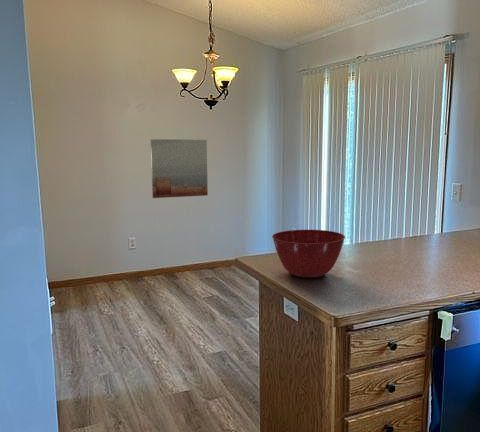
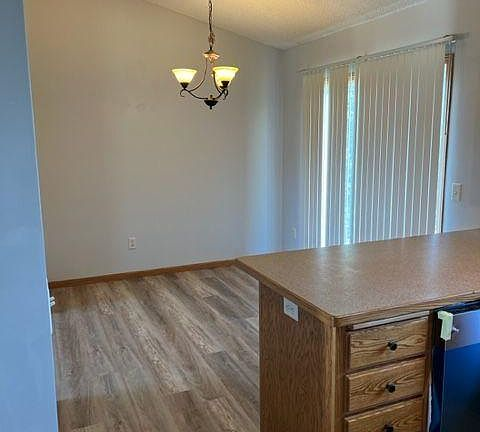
- wall art (179, 168)
- mixing bowl (307, 254)
